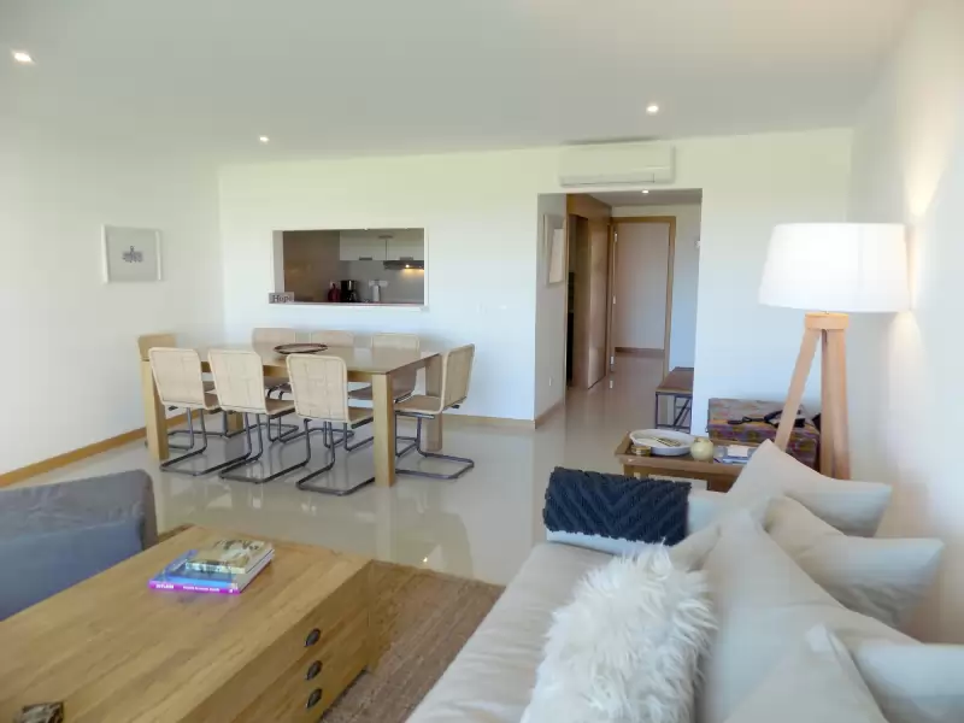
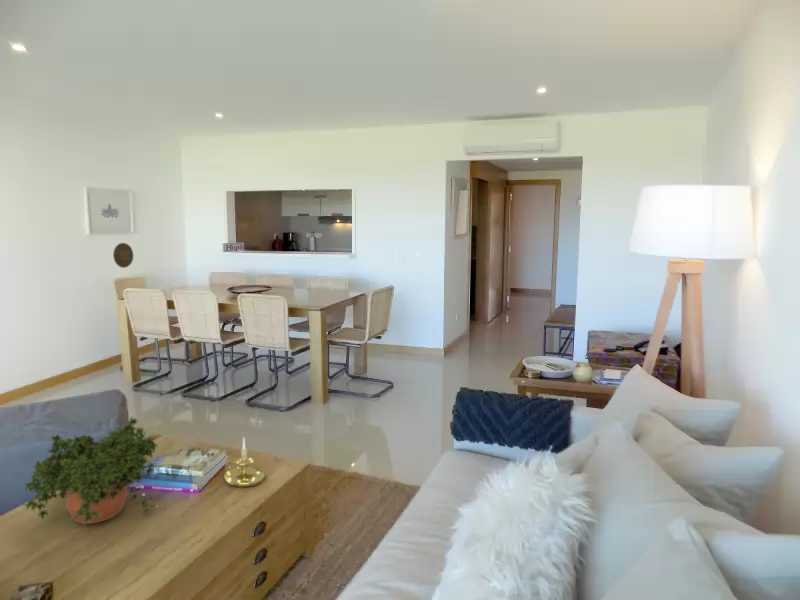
+ potted plant (93, 474)
+ candle holder (242, 457)
+ decorative plate (124, 255)
